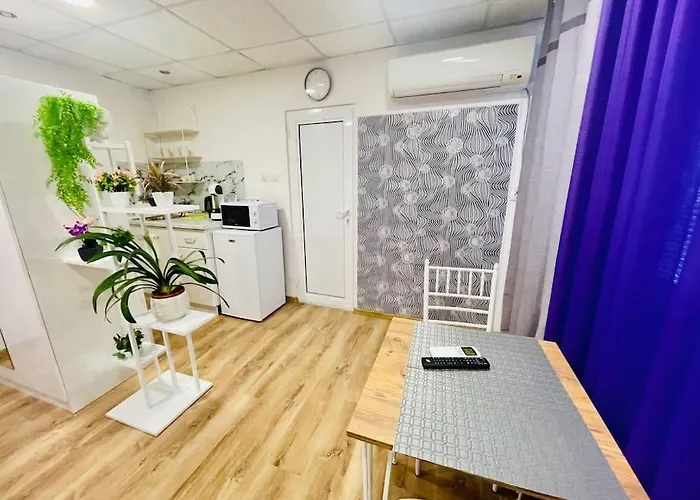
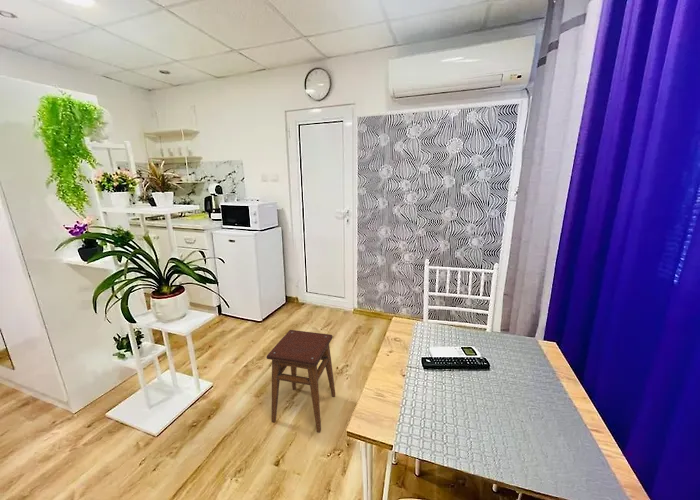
+ stool (303, 377)
